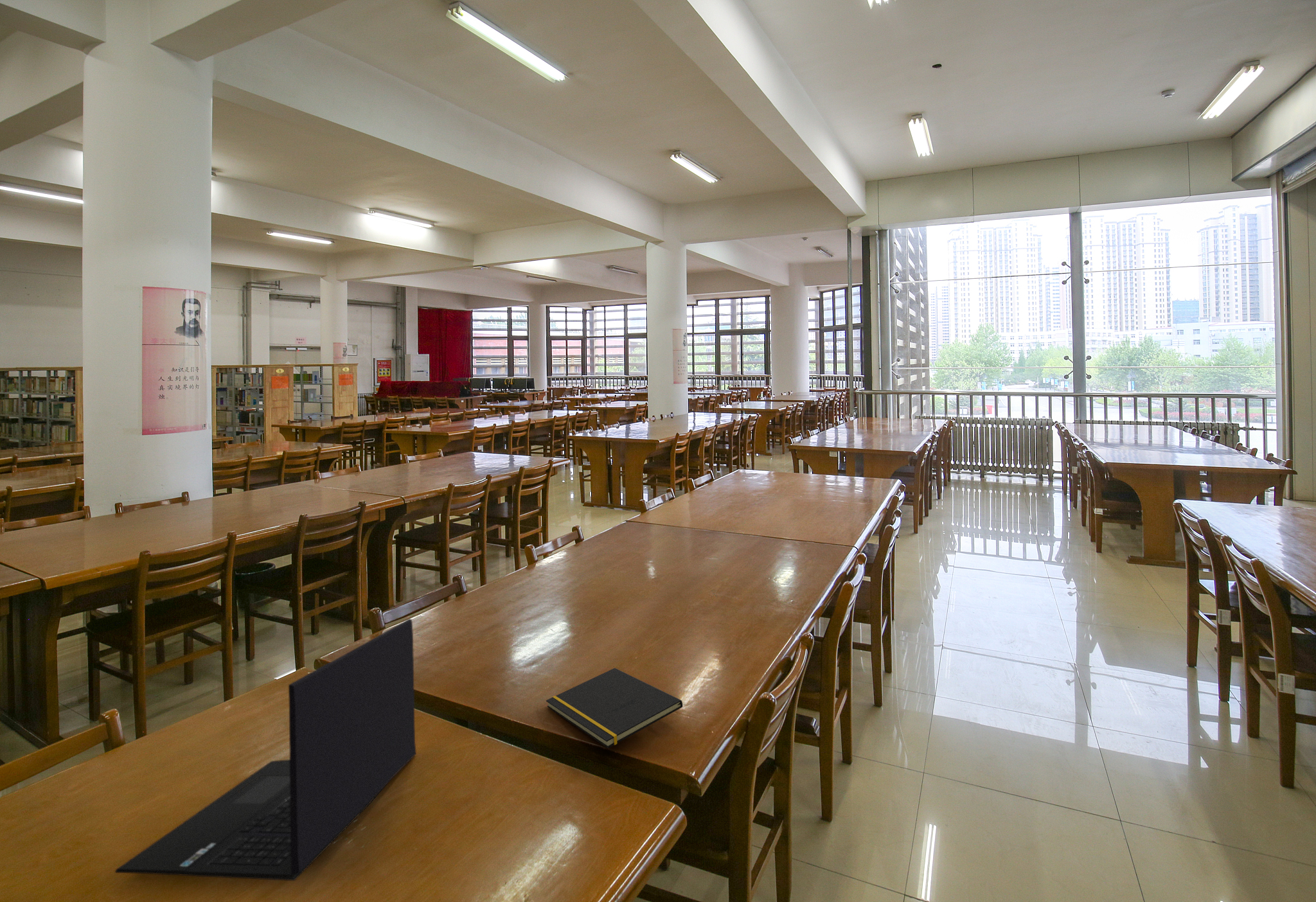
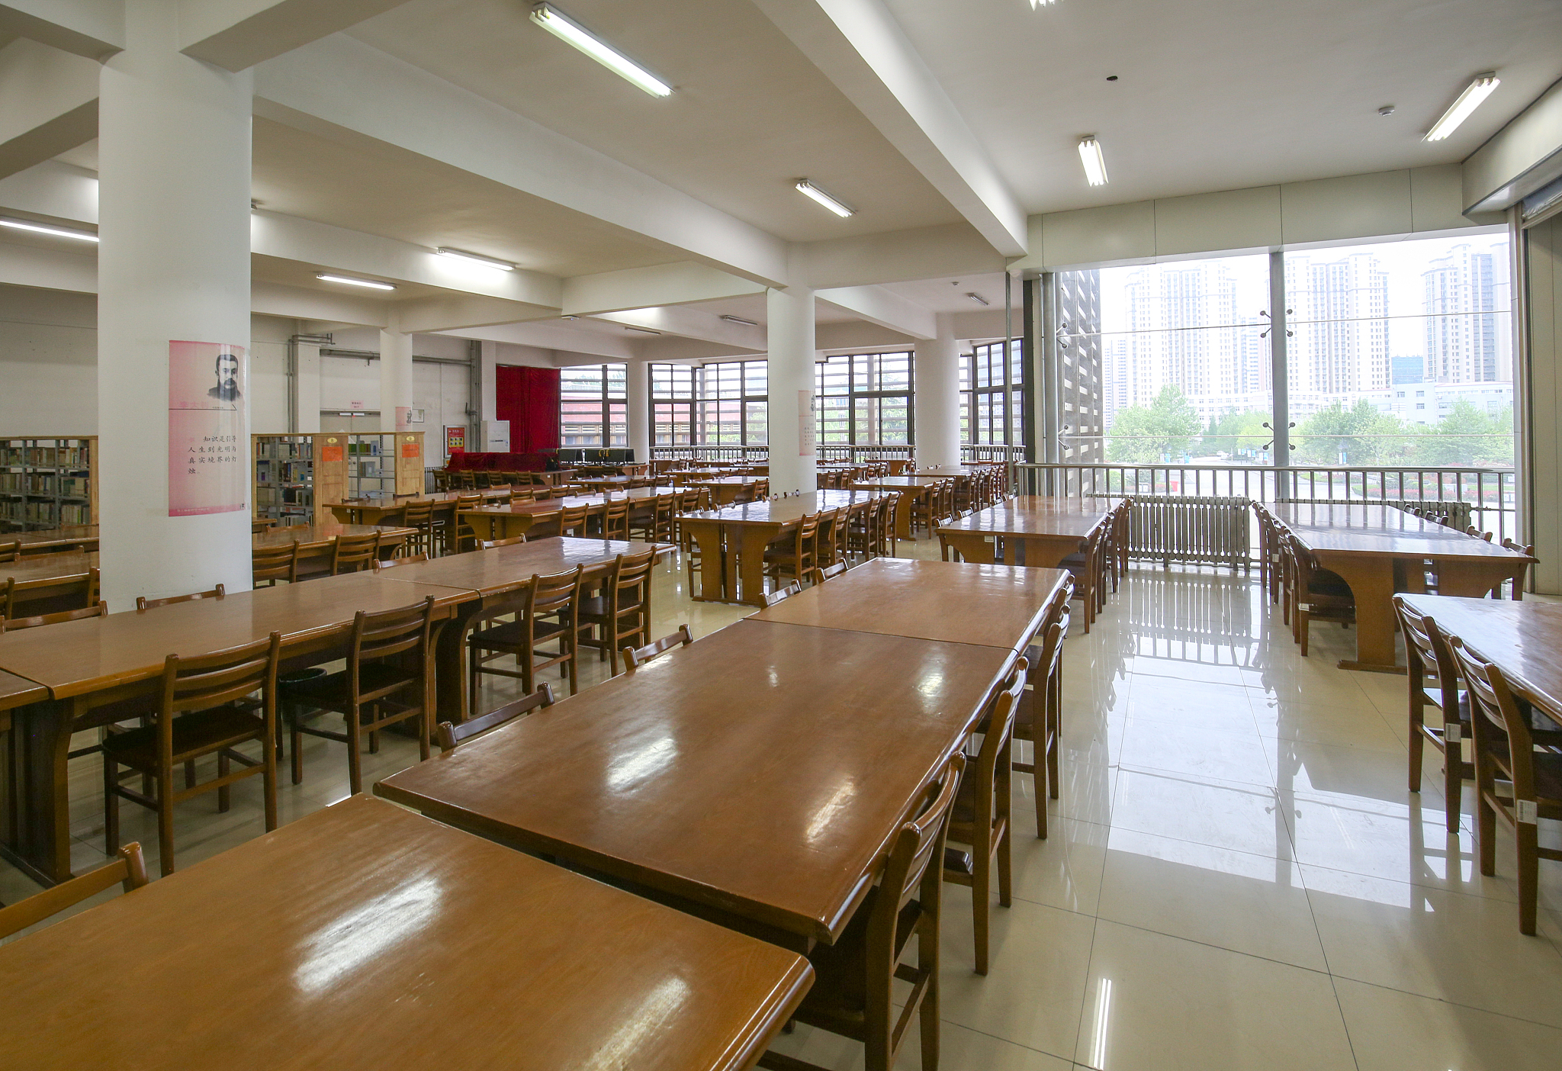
- laptop (289, 728)
- notepad (612, 703)
